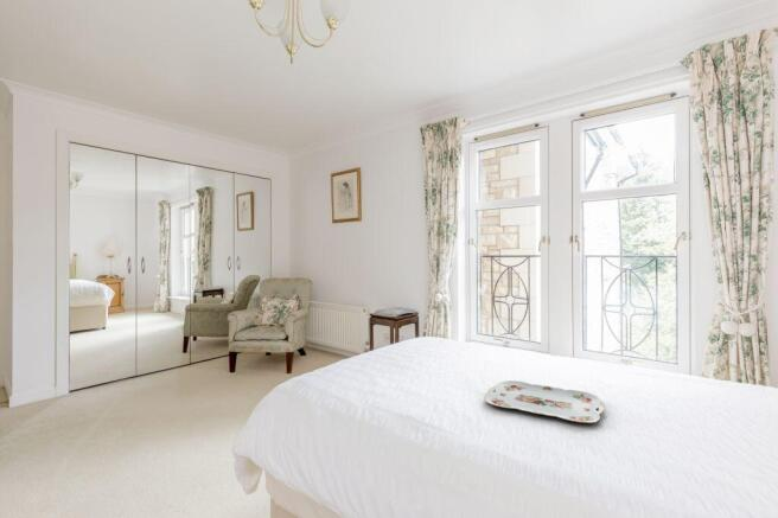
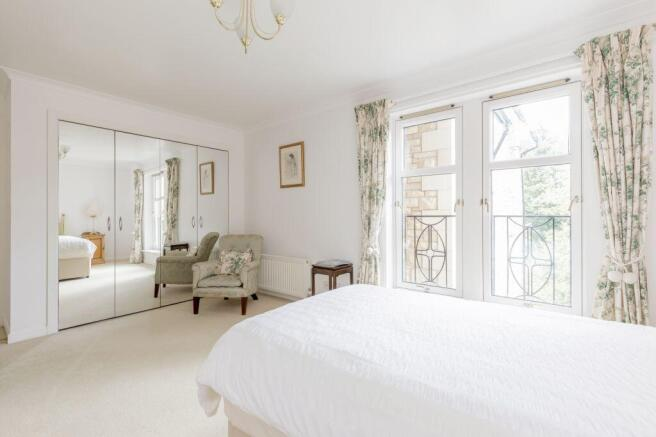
- serving tray (542, 399)
